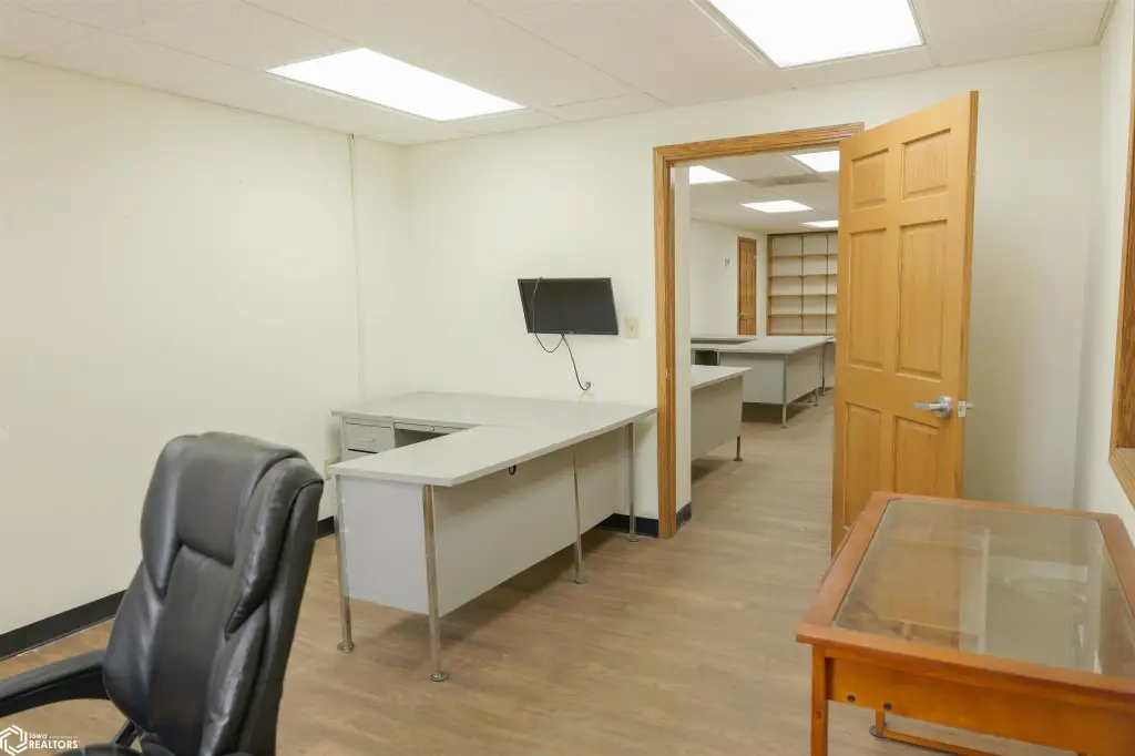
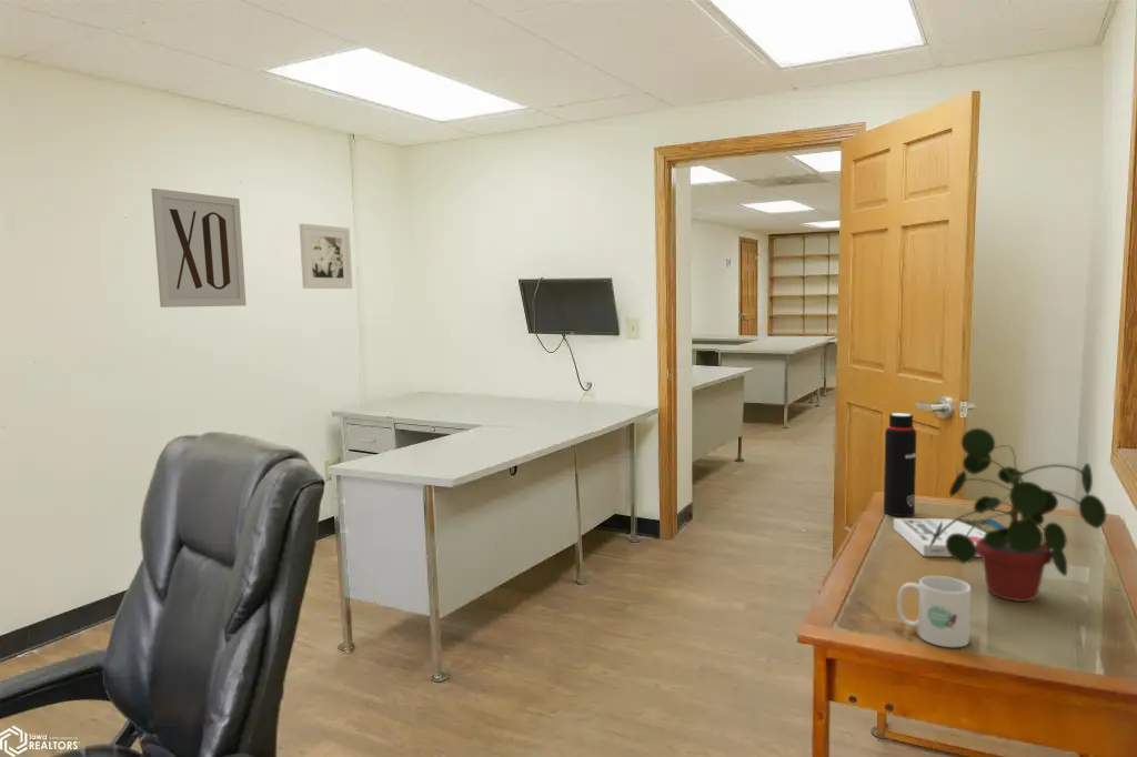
+ wall art (201, 250)
+ mug (933, 608)
+ book (959, 533)
+ water bottle (902, 463)
+ potted plant (1012, 513)
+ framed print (326, 256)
